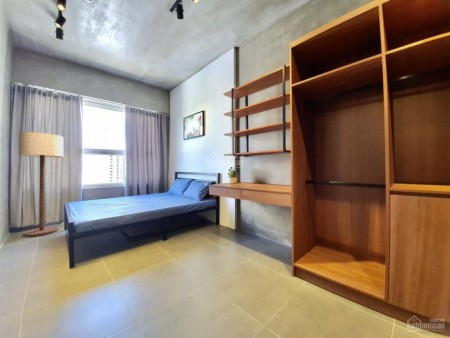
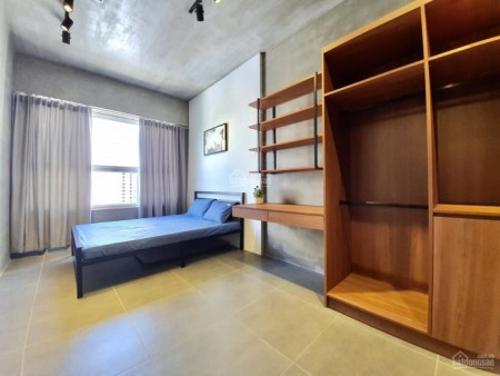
- floor lamp (42, 183)
